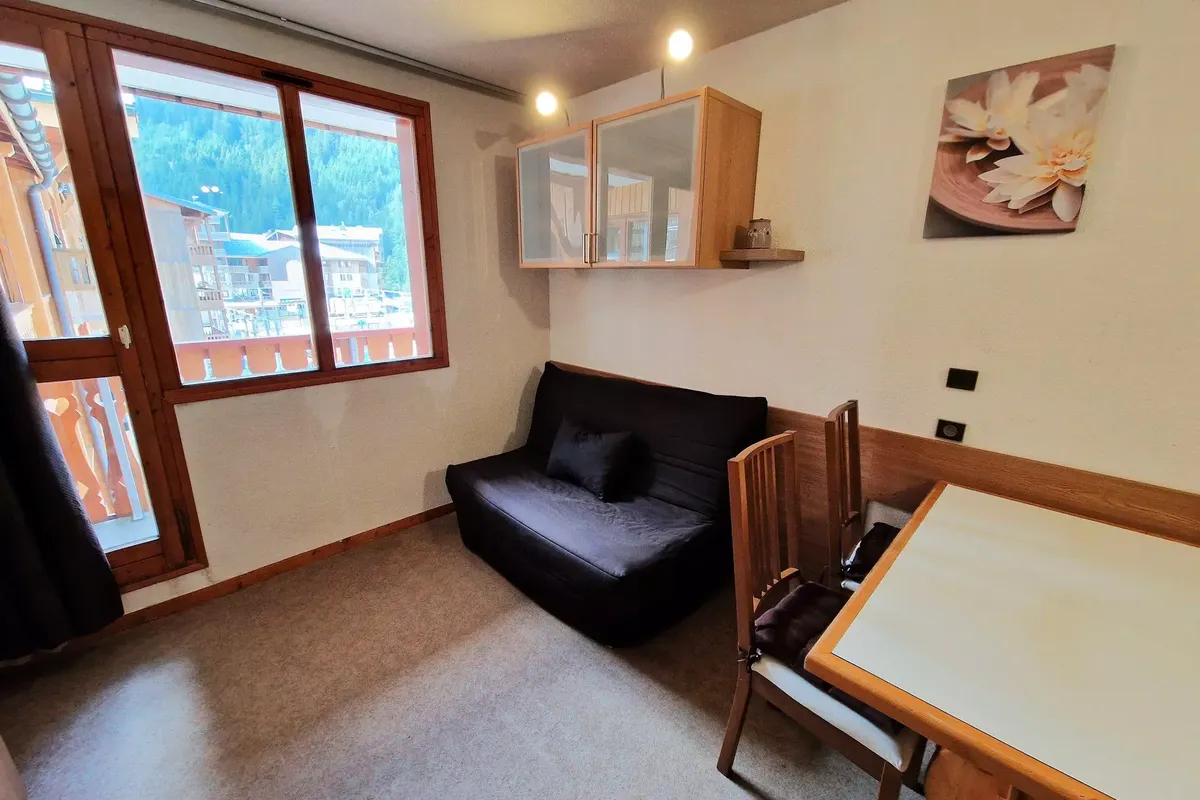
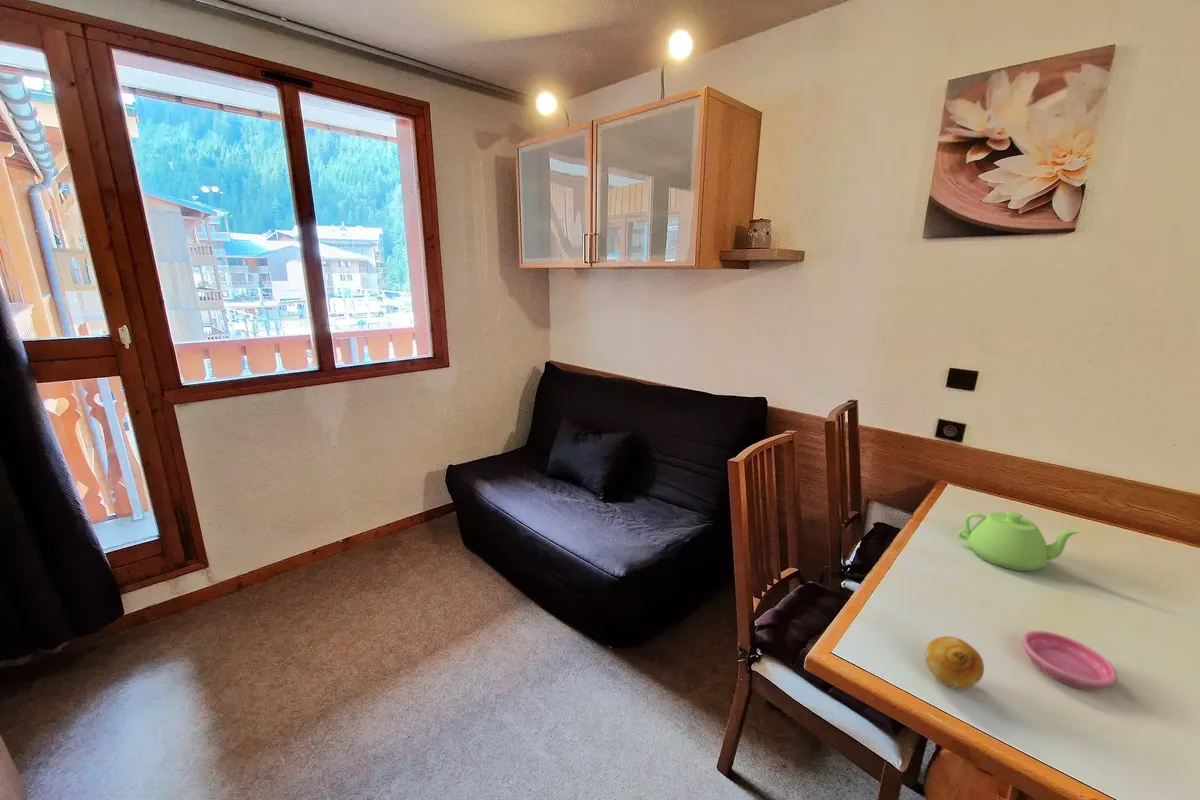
+ saucer (1066, 661)
+ fruit (953, 661)
+ teapot (1014, 536)
